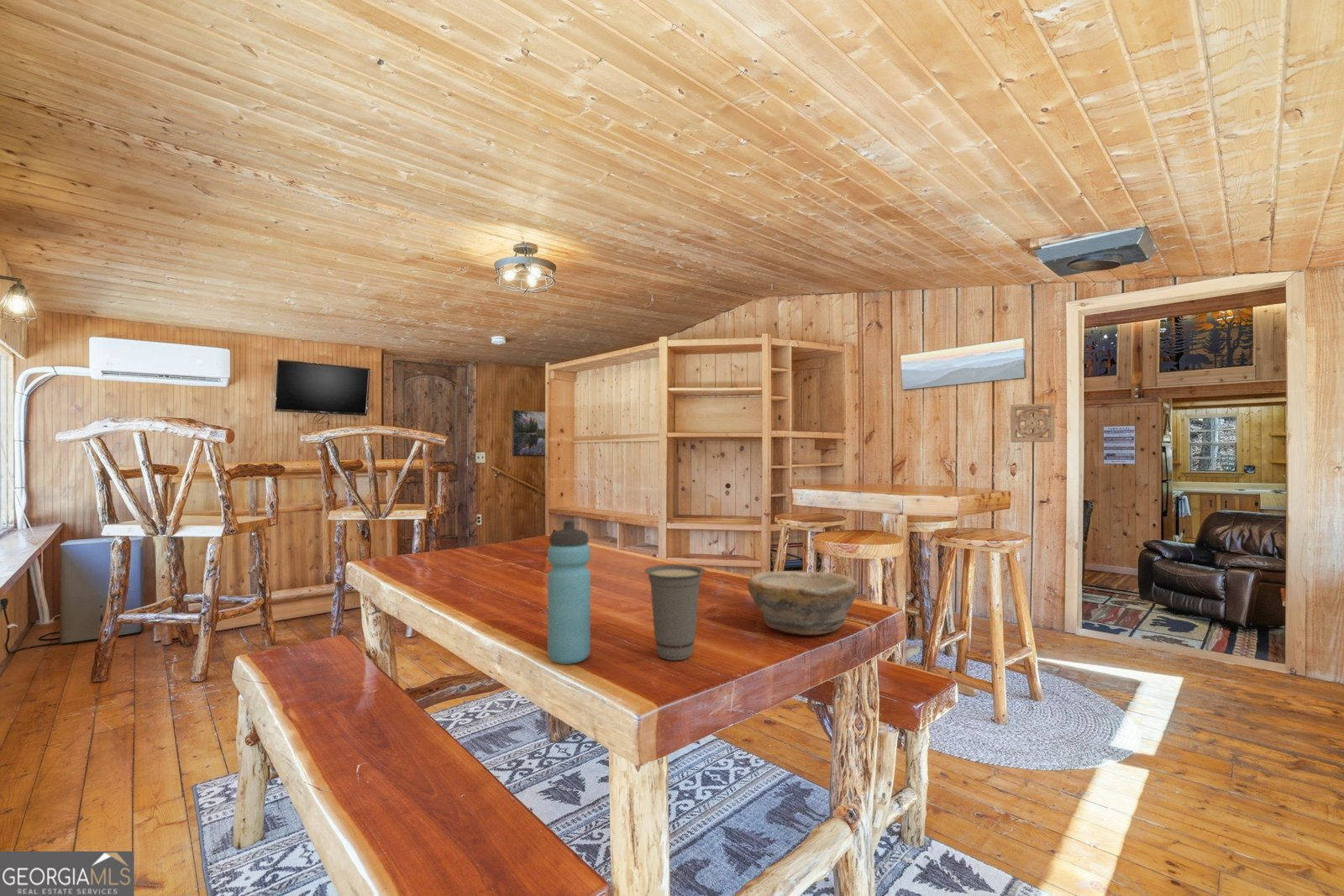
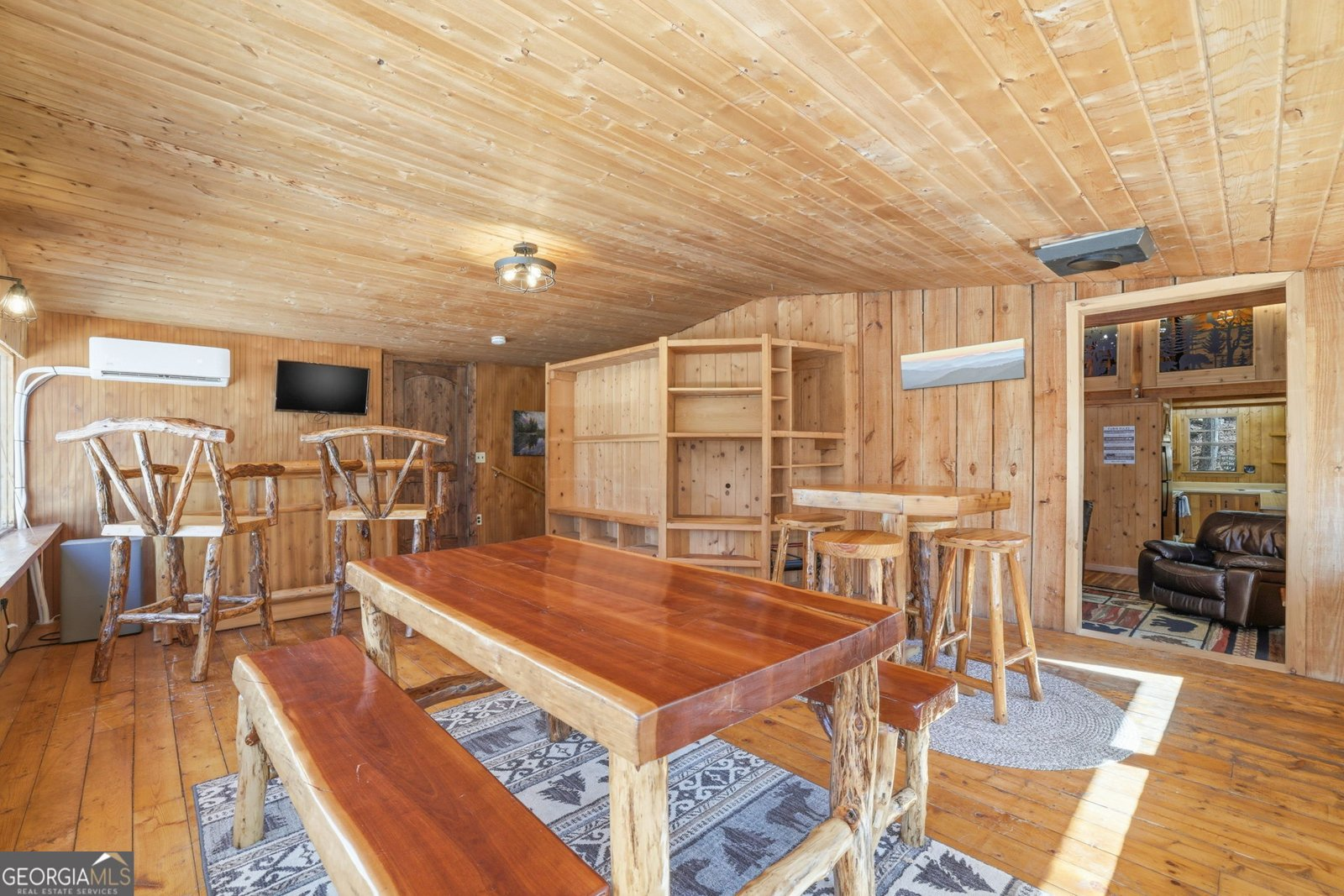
- bowl (801, 601)
- wall ornament (1032, 423)
- water bottle (569, 589)
- cup (675, 612)
